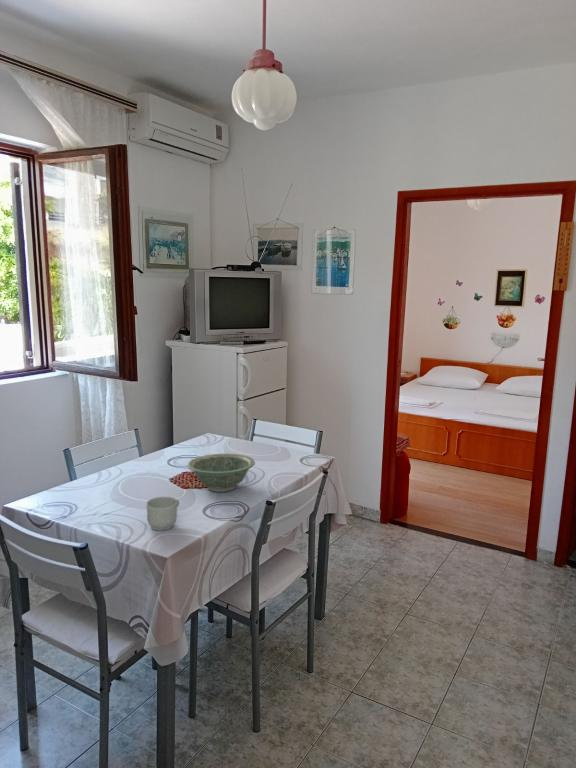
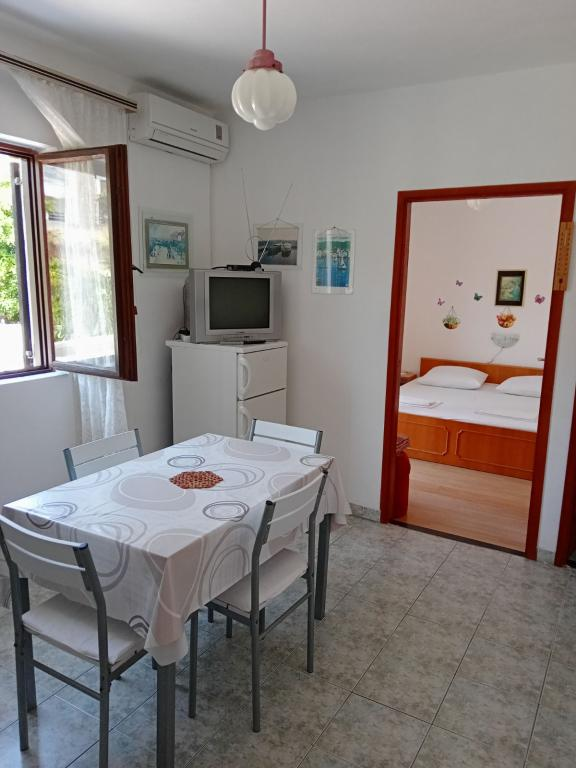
- bowl (221, 474)
- mug (165, 512)
